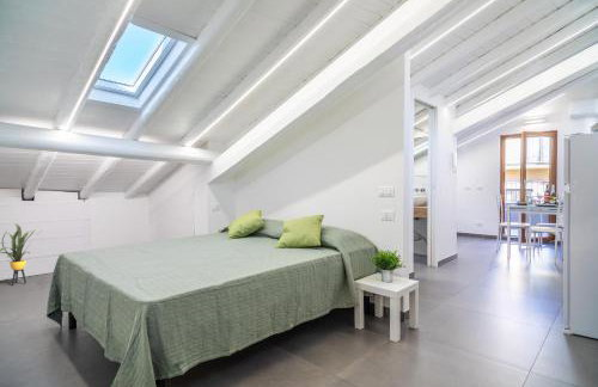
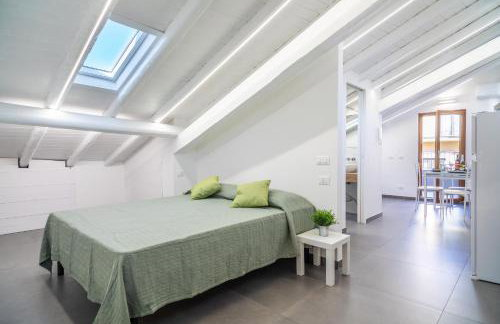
- house plant (20, 253)
